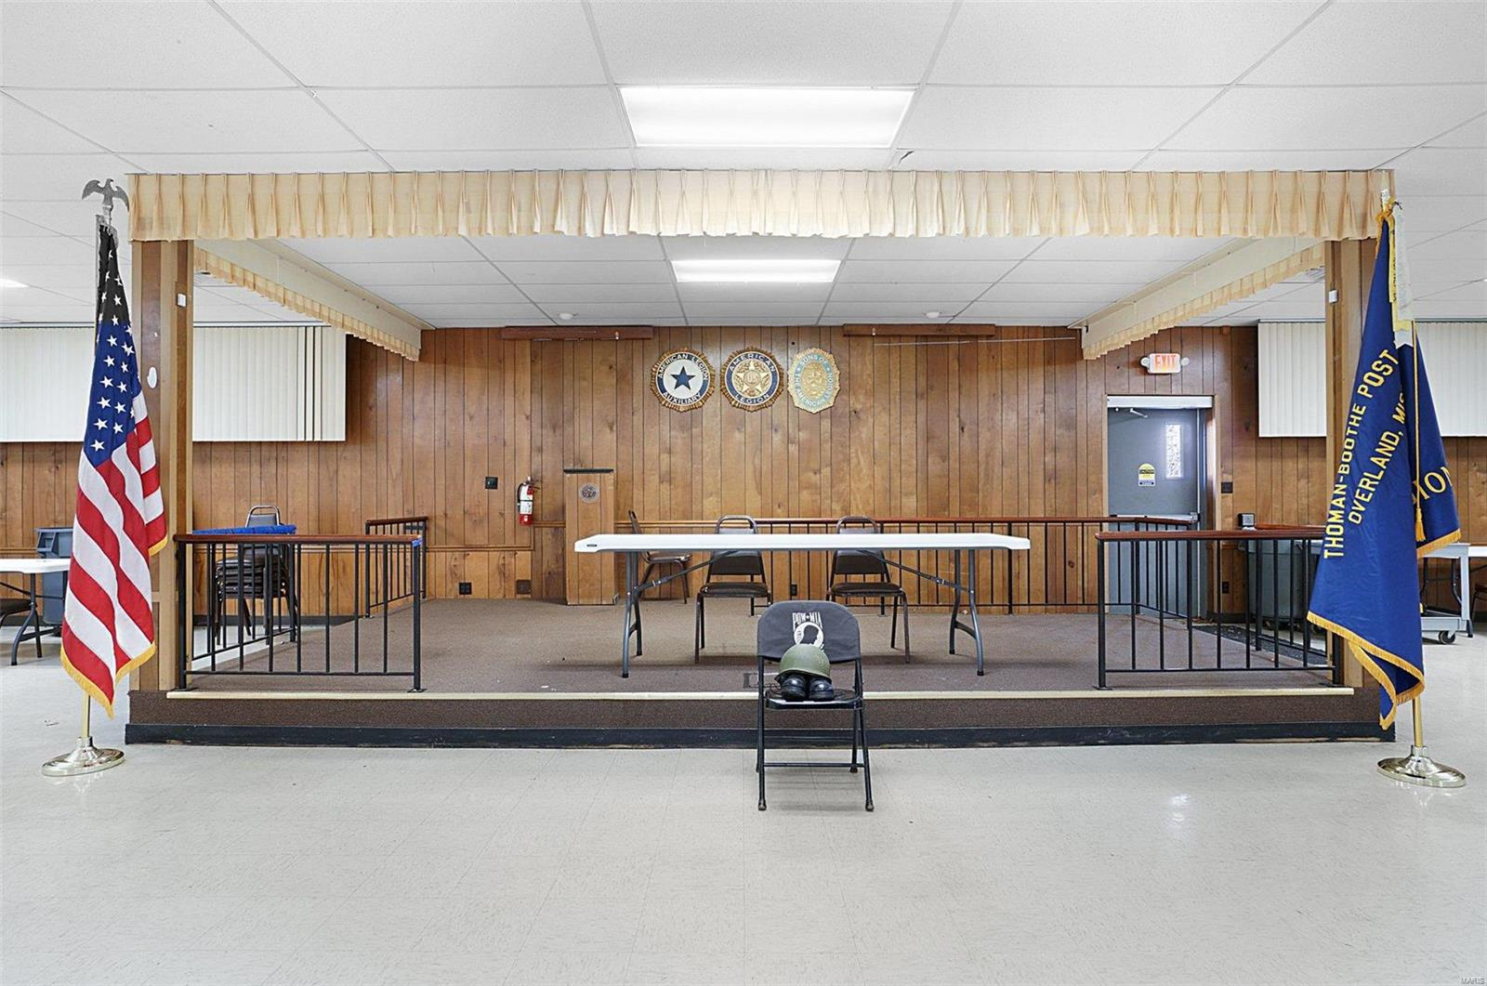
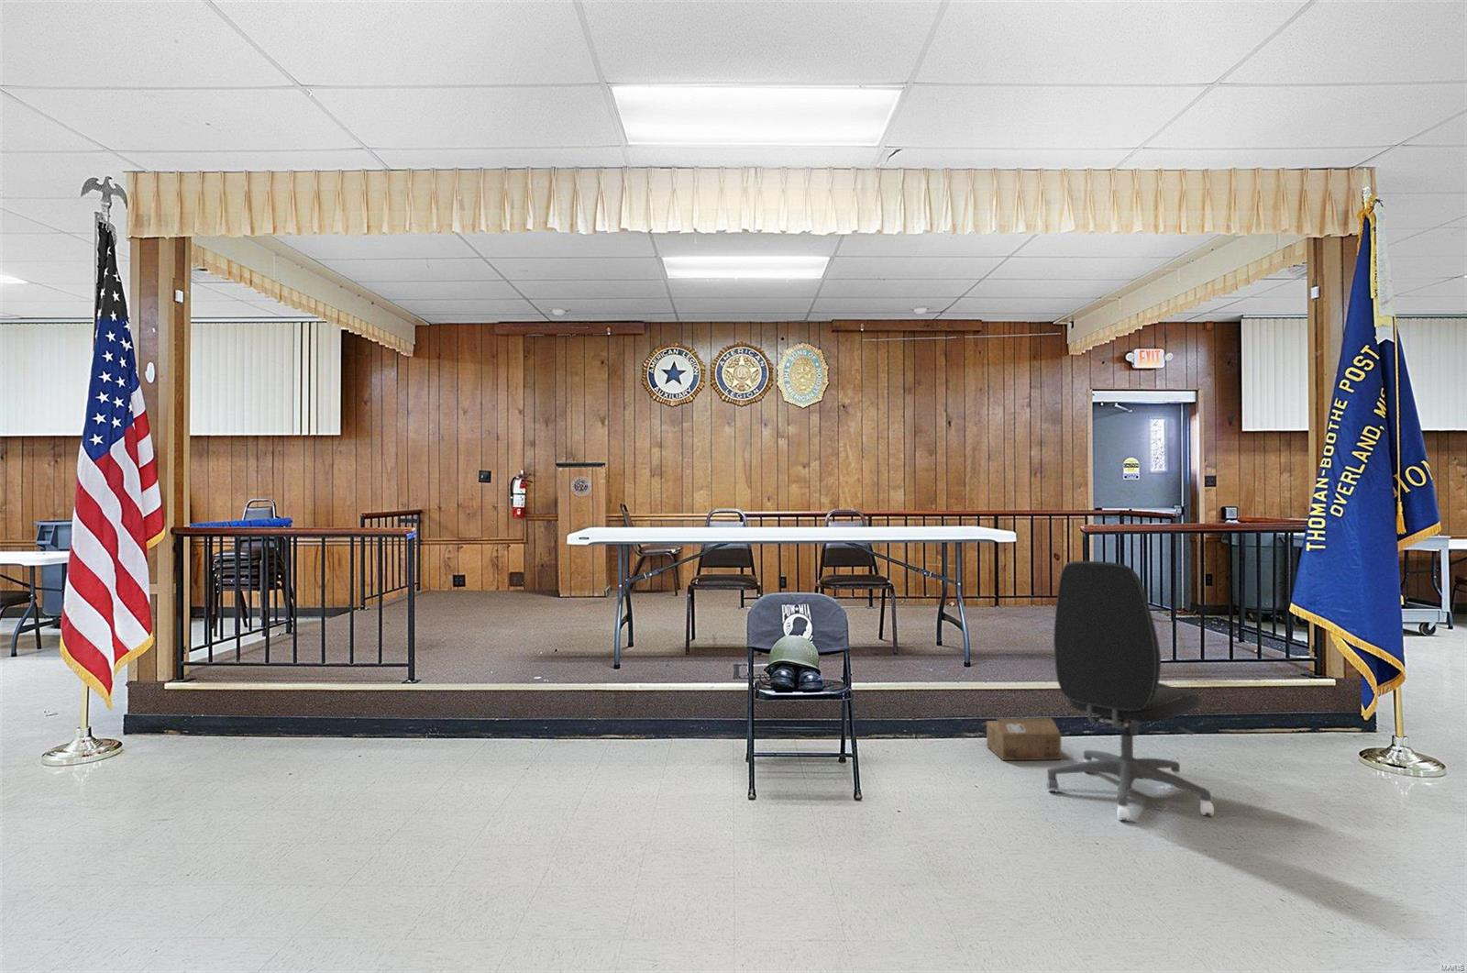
+ cardboard box (1019, 731)
+ office chair (1134, 677)
